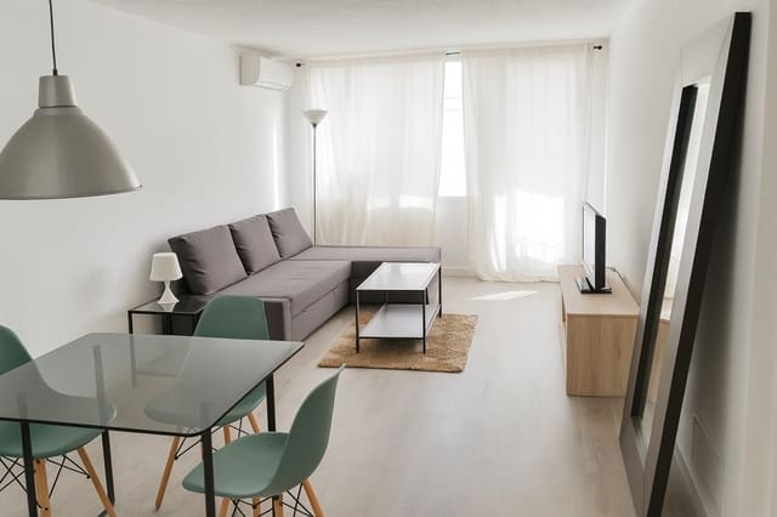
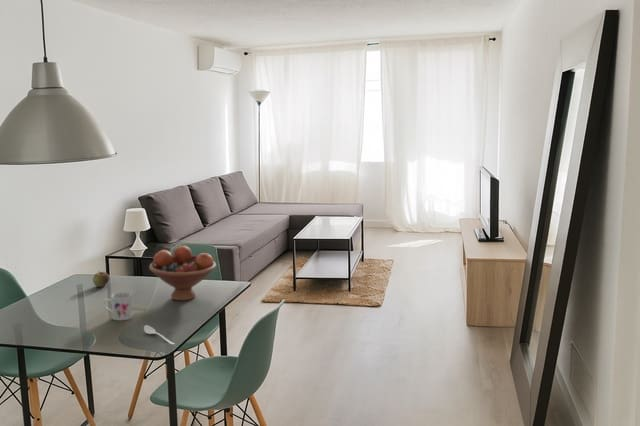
+ spoon (159, 334)
+ apple (101, 278)
+ mug (118, 306)
+ fruit bowl (183, 274)
